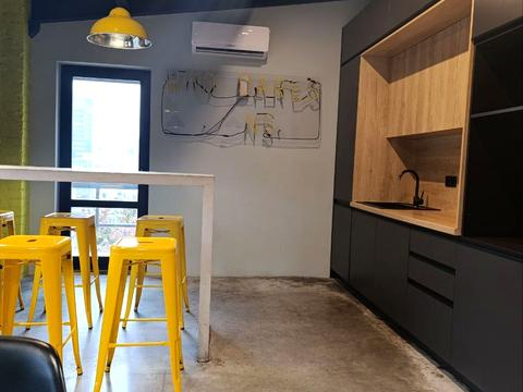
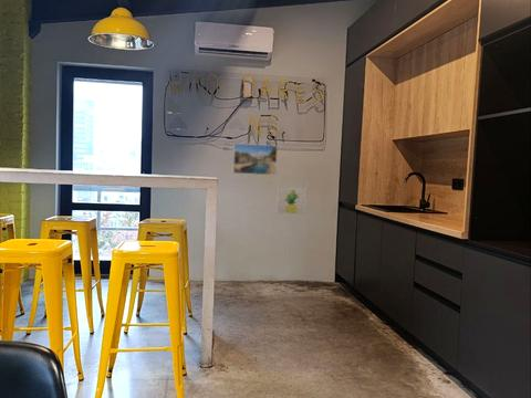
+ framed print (254, 159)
+ wall art (291, 199)
